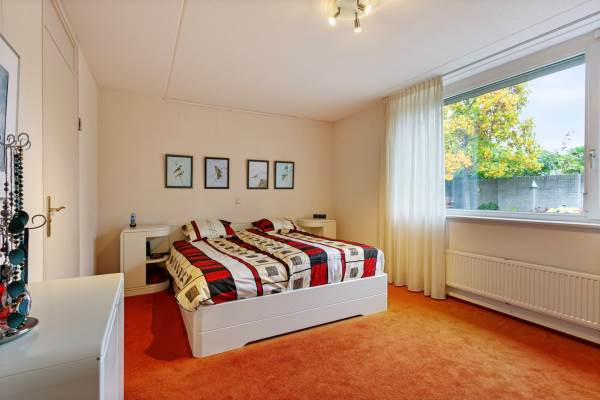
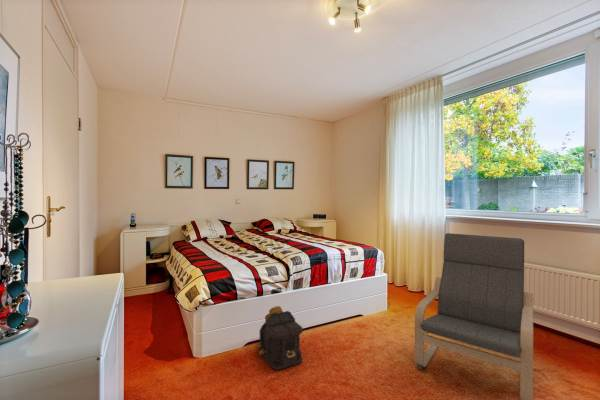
+ backpack (279, 331)
+ lounge chair (474, 303)
